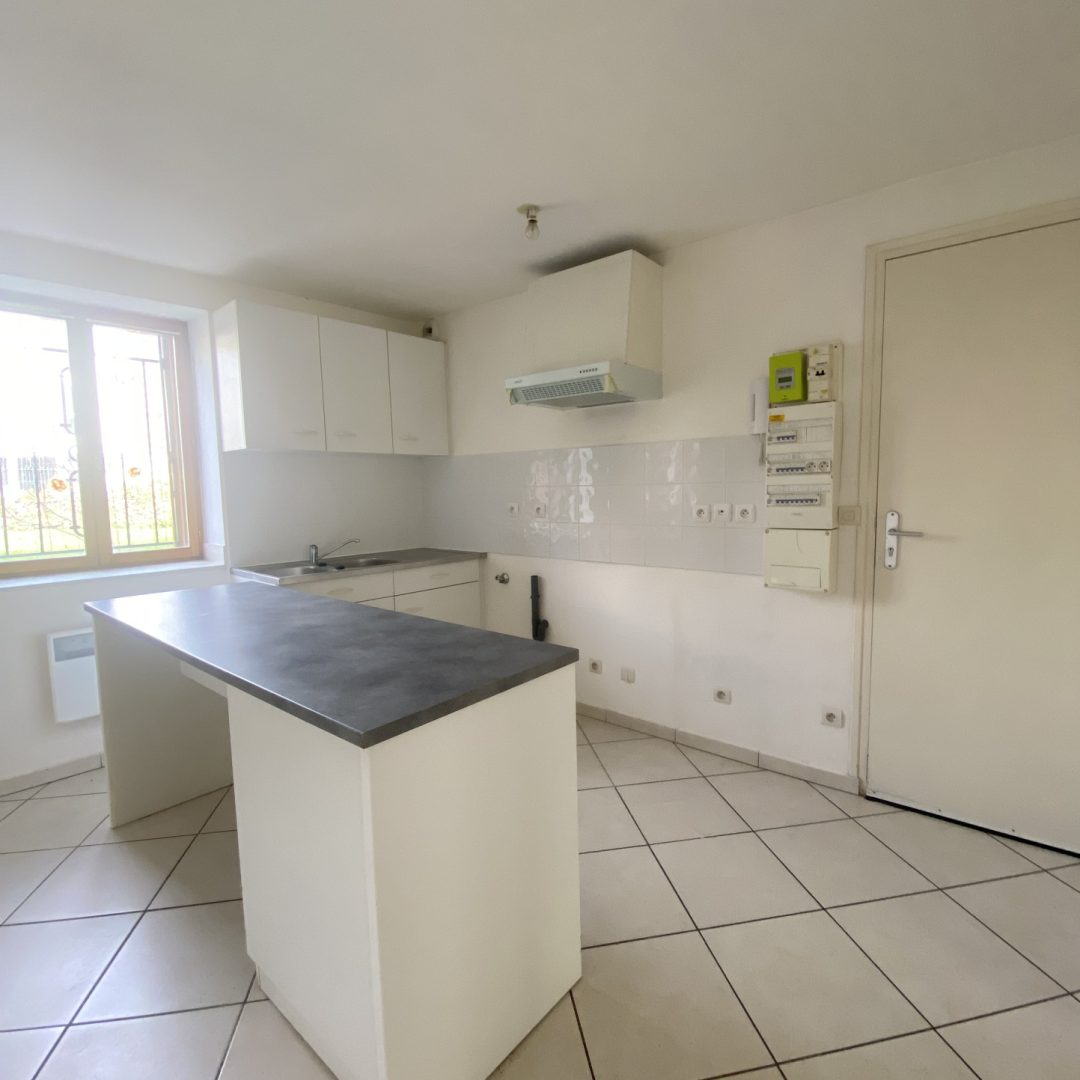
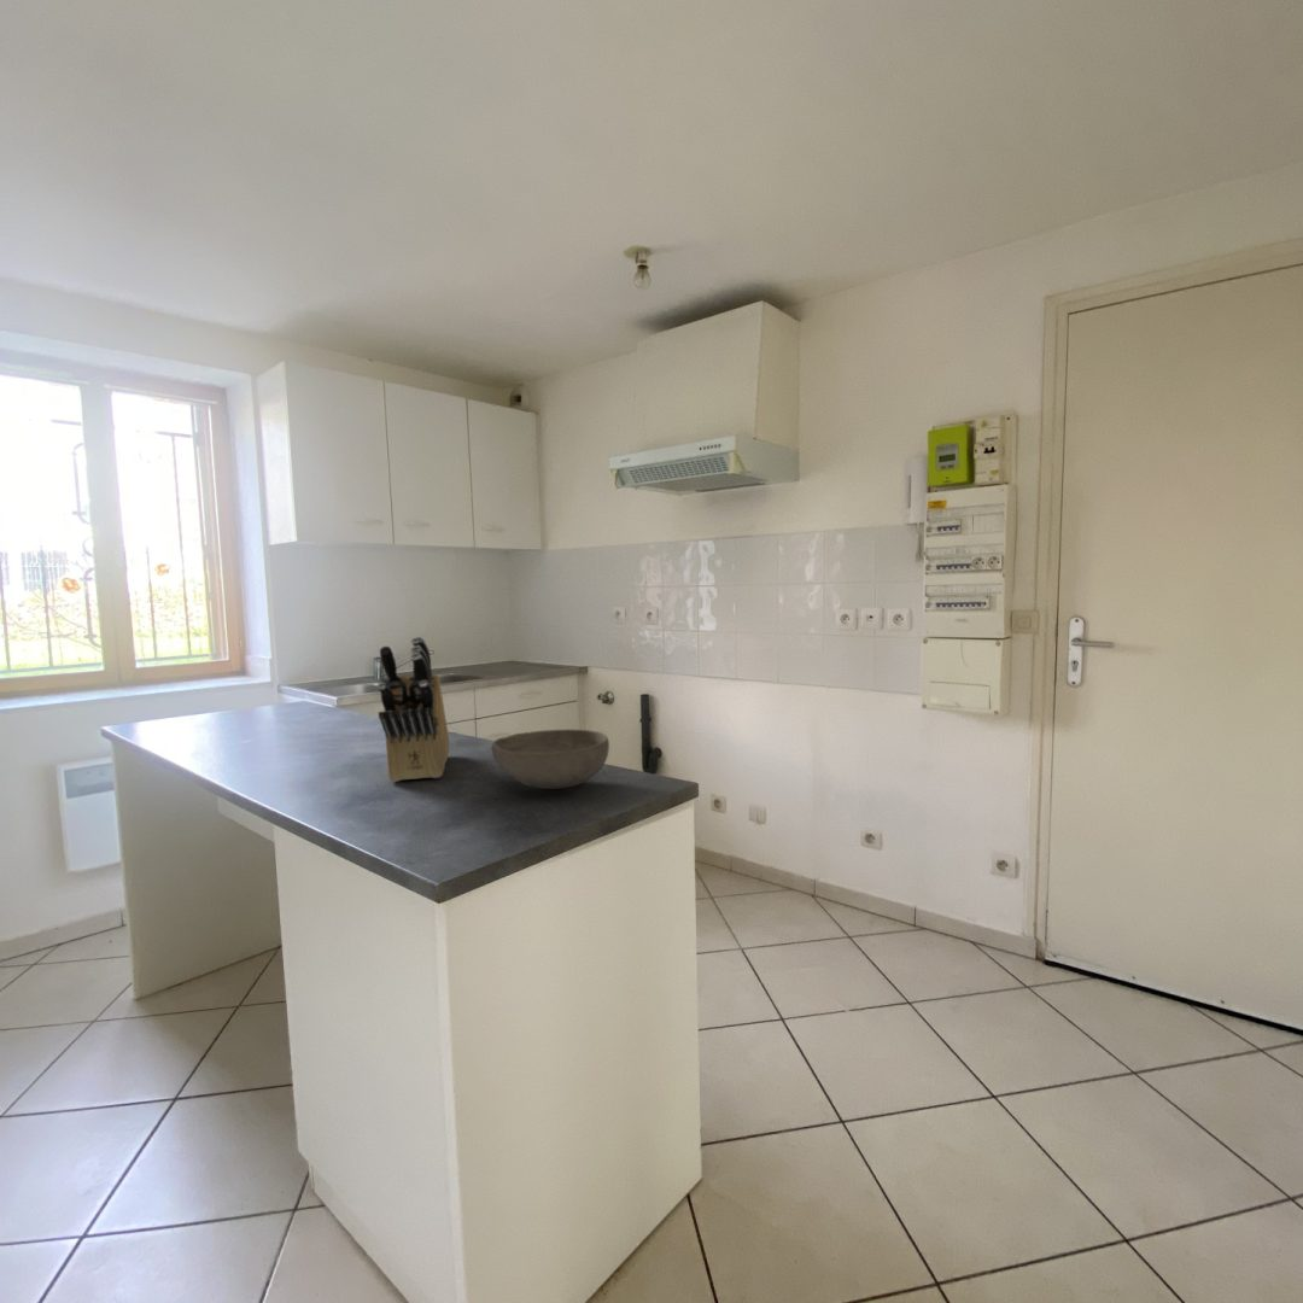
+ knife block (415, 703)
+ bowl (551, 762)
